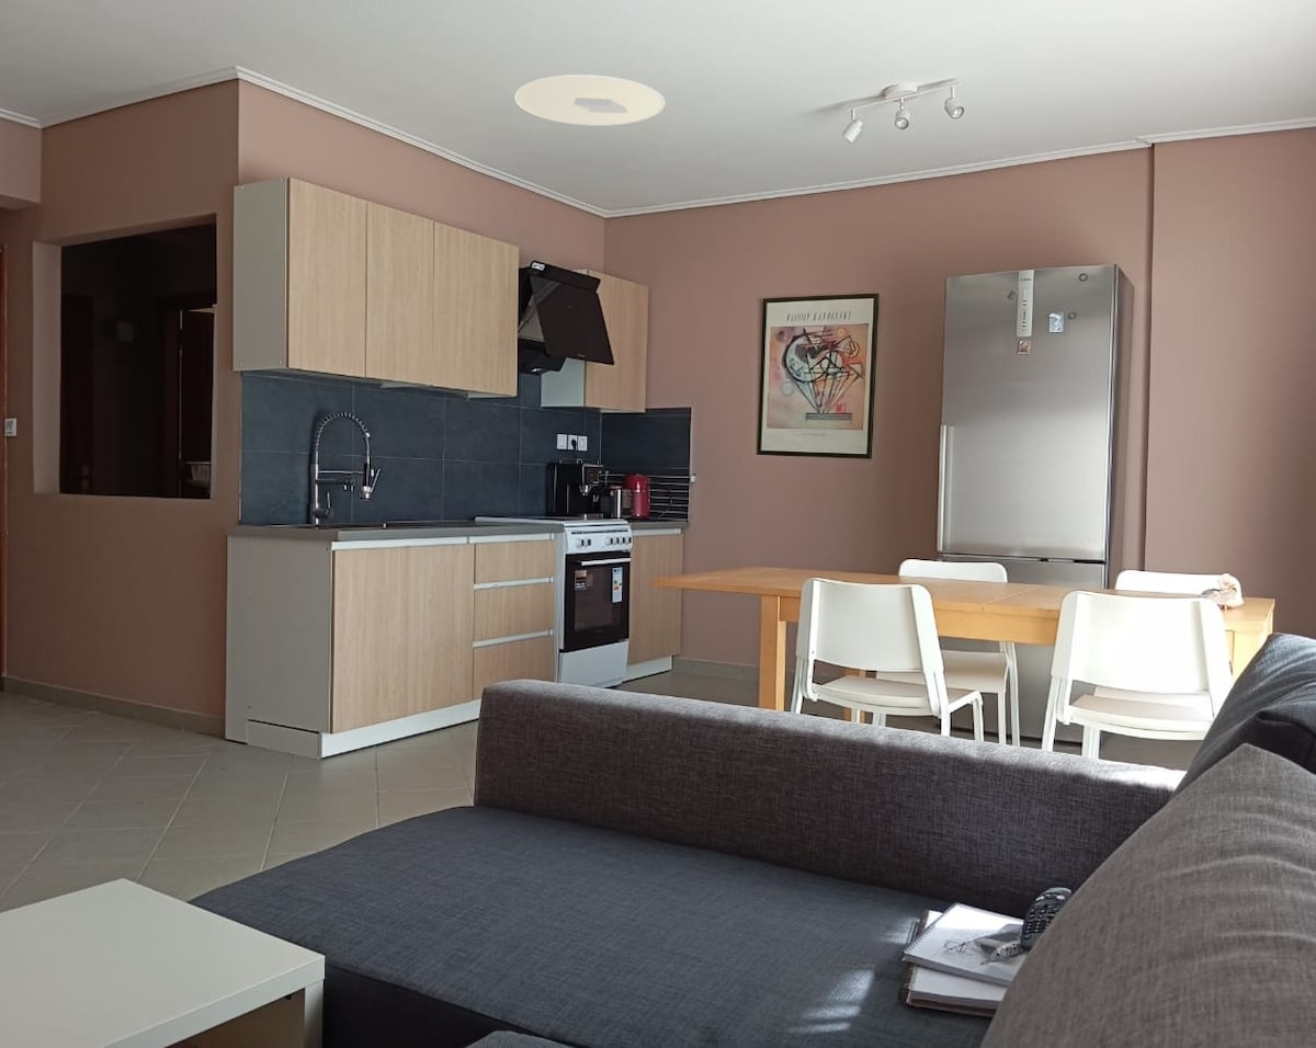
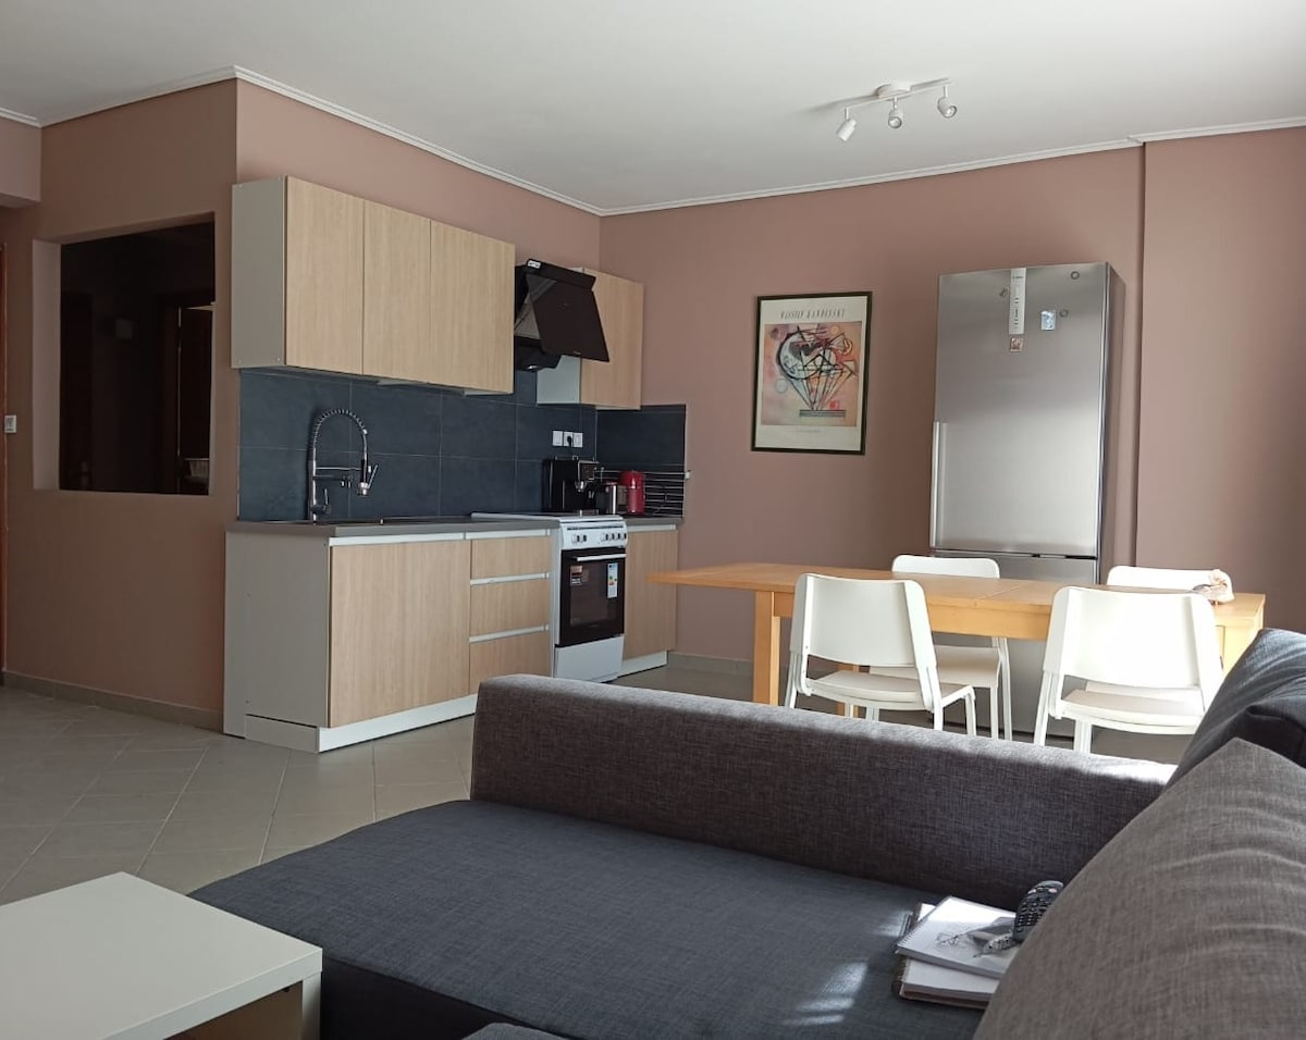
- ceiling light (590, 94)
